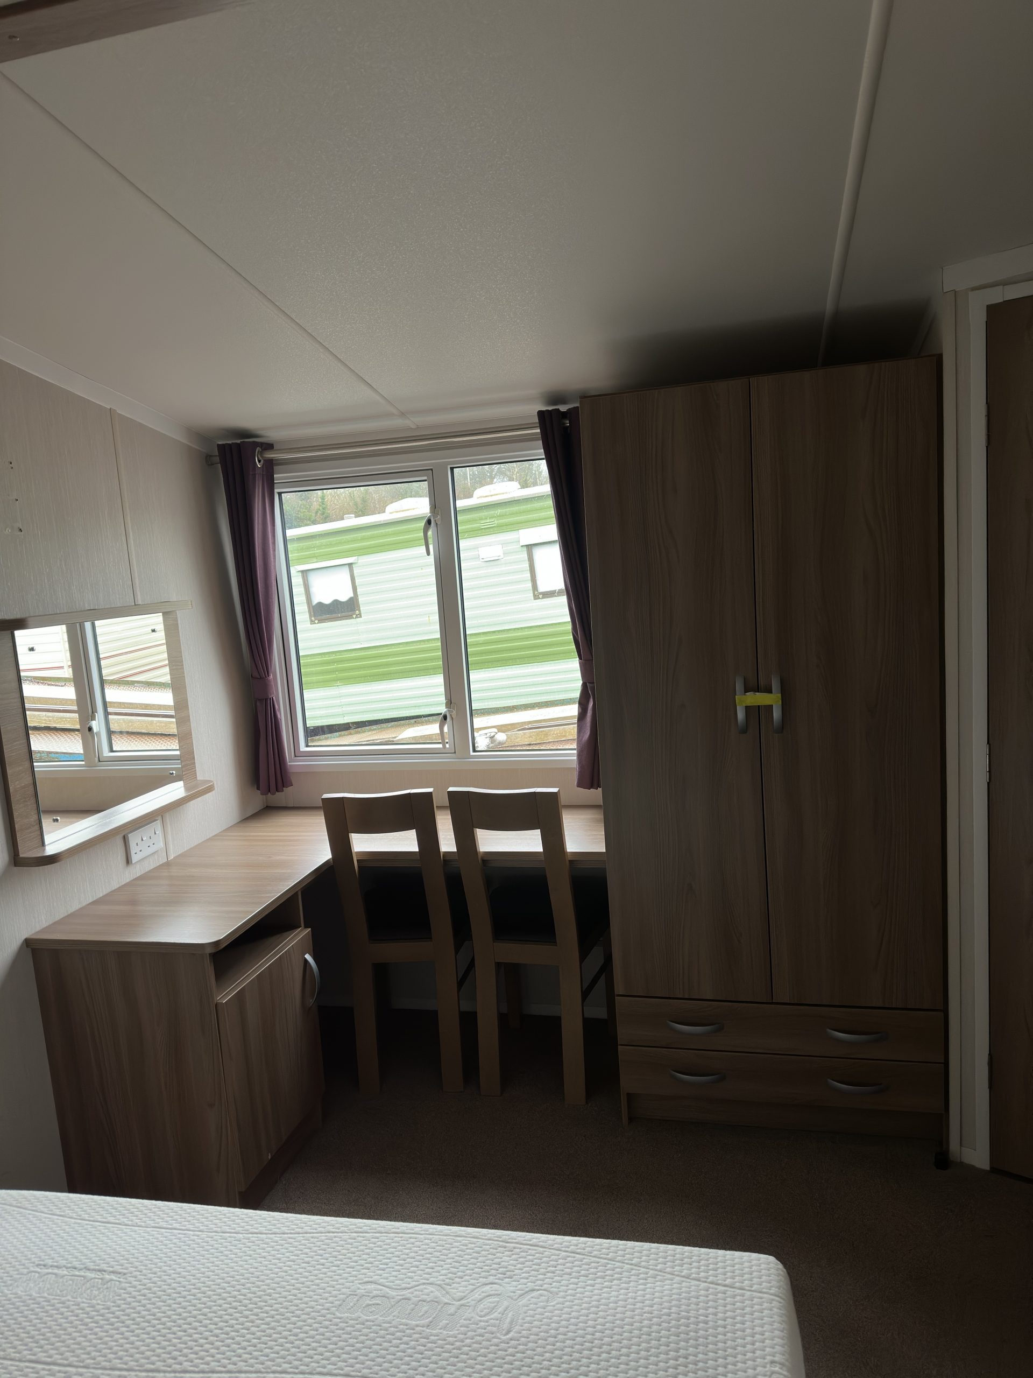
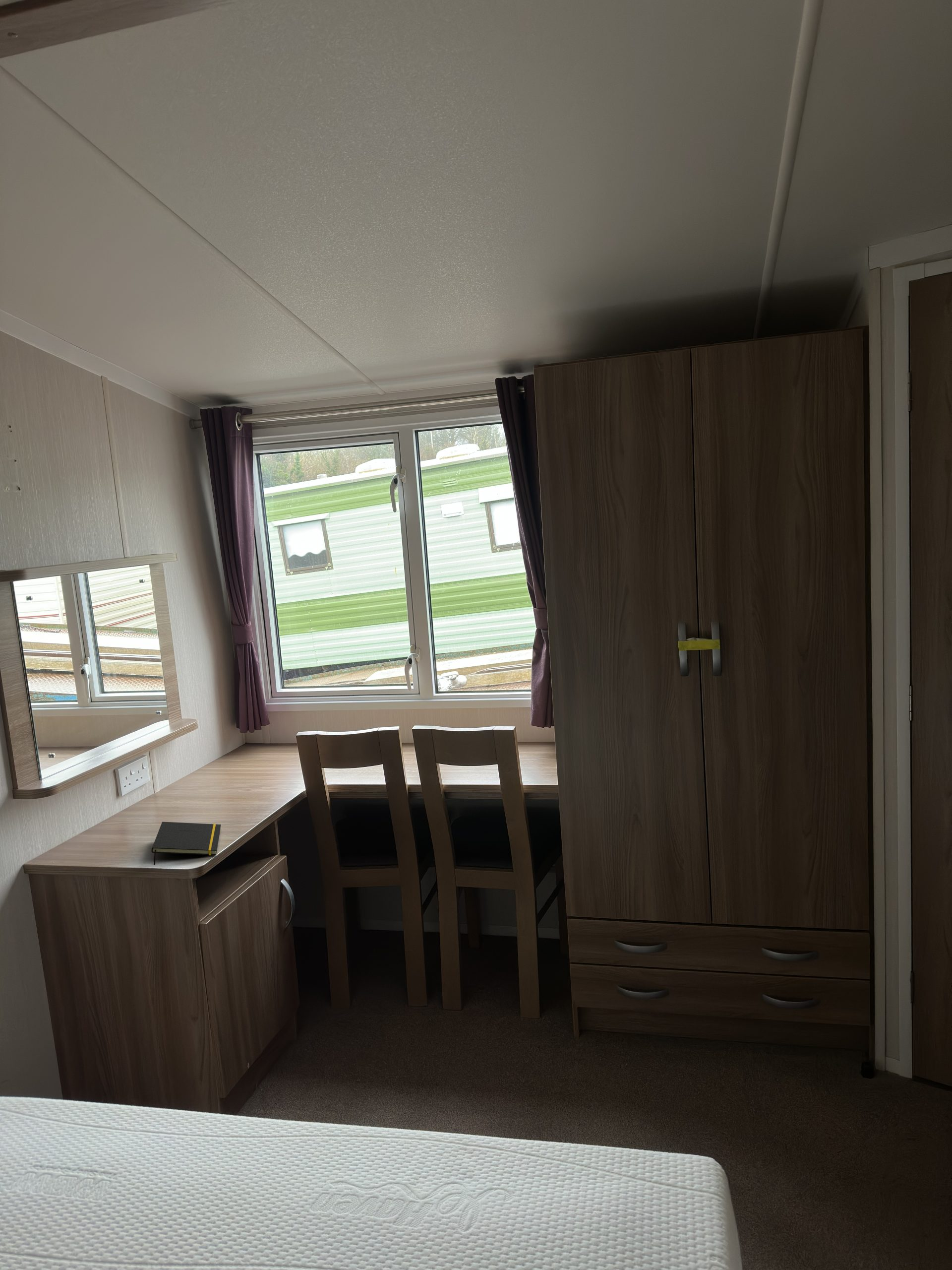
+ notepad (188, 837)
